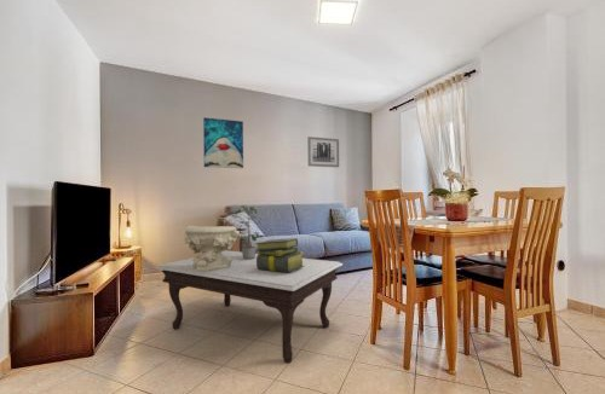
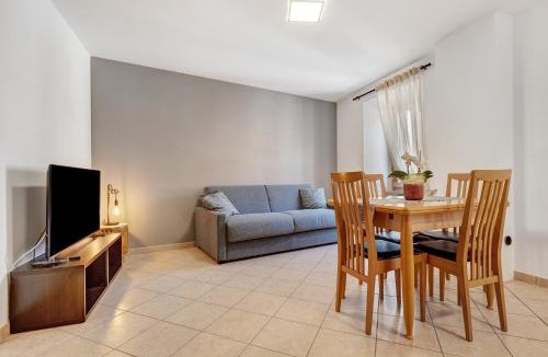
- wall art (224, 143)
- stack of books (277, 253)
- potted plant (248, 230)
- coffee table (250, 295)
- wall art (323, 152)
- decorative bowl (206, 245)
